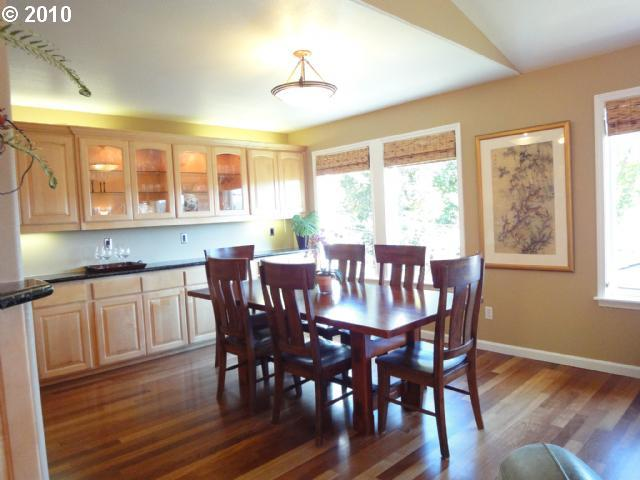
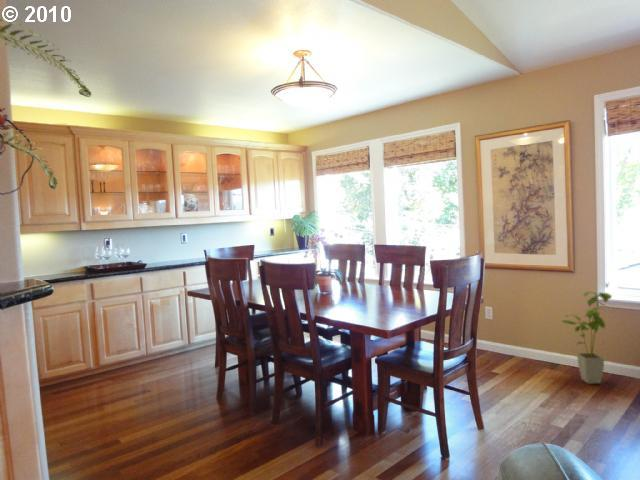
+ house plant (591, 335)
